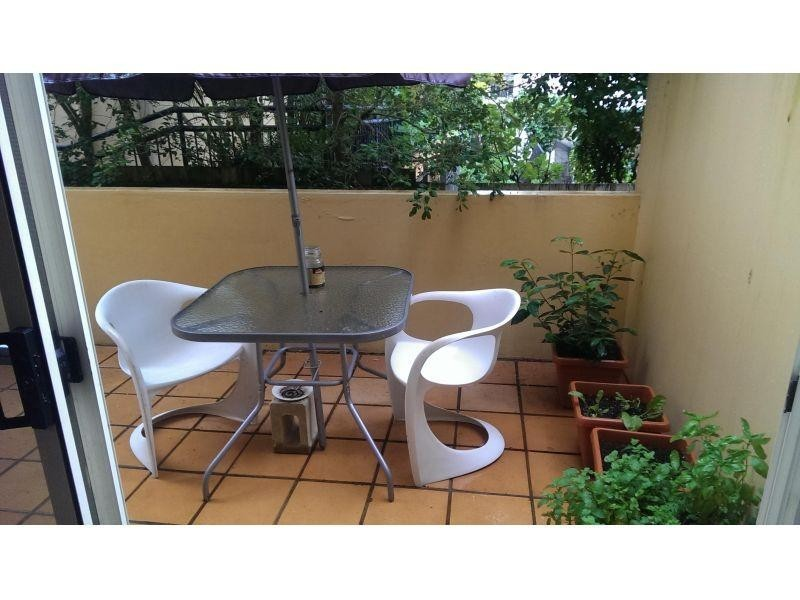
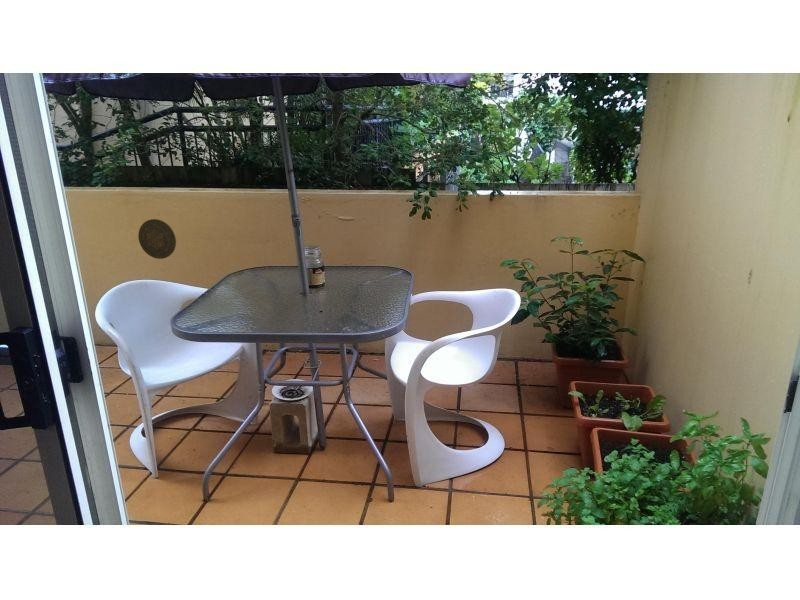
+ decorative plate (156, 239)
